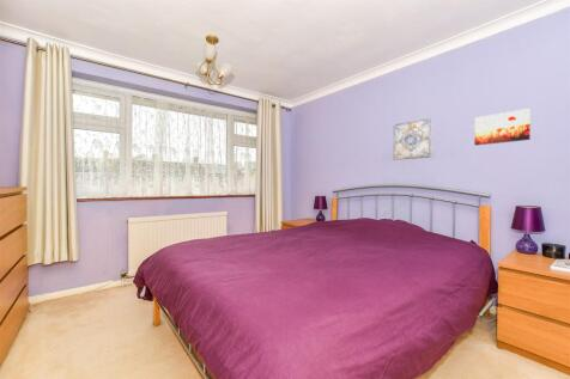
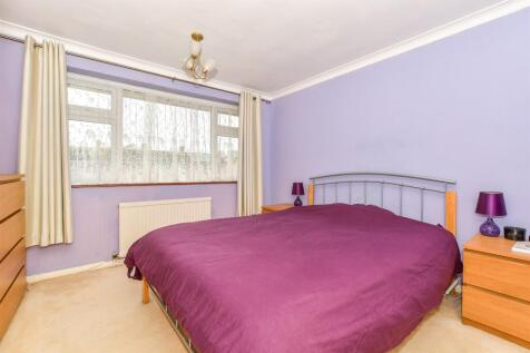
- wall art (501, 128)
- wall art (411, 140)
